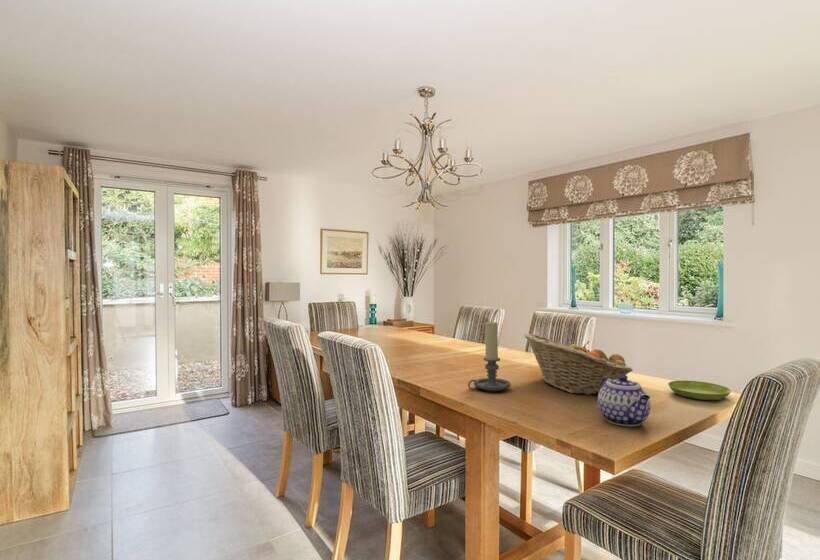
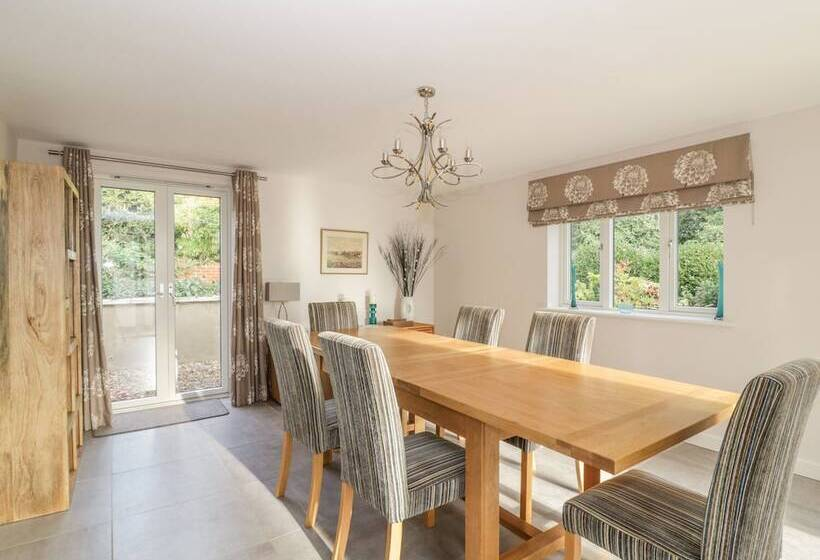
- fruit basket (574, 359)
- candle holder (488, 354)
- teapot (623, 397)
- saucer (698, 390)
